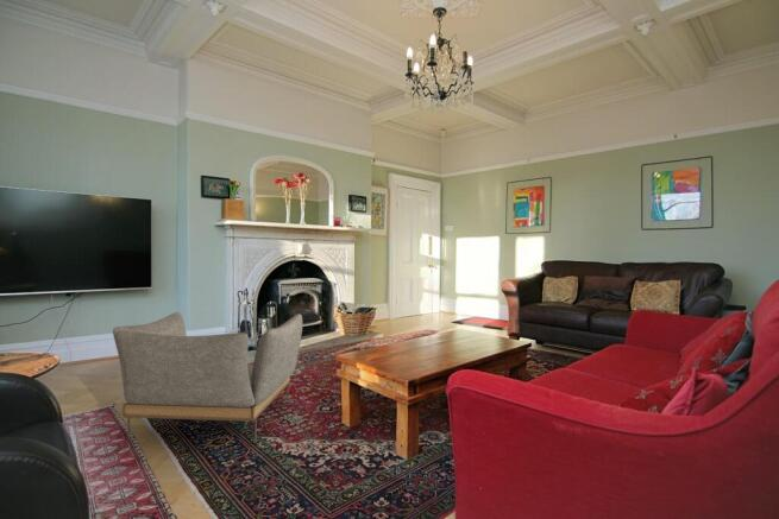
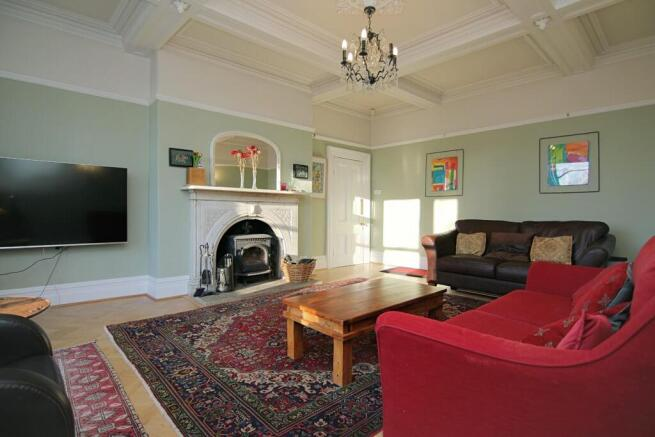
- armchair (213, 372)
